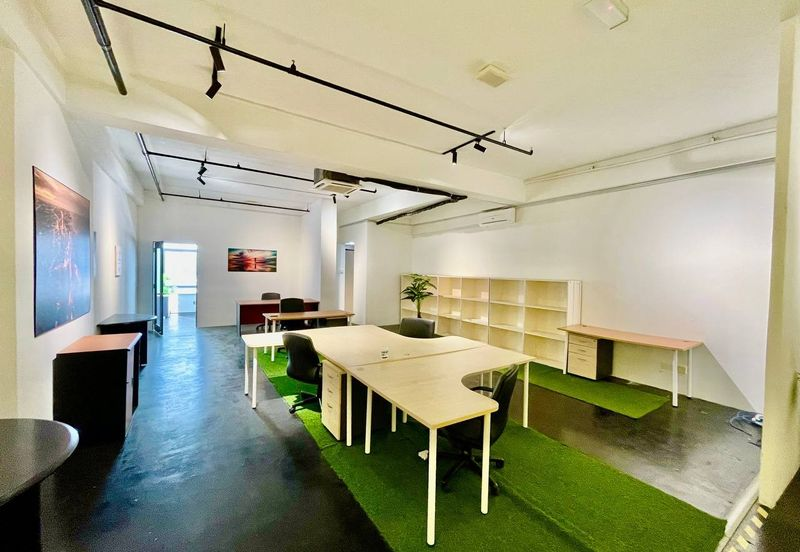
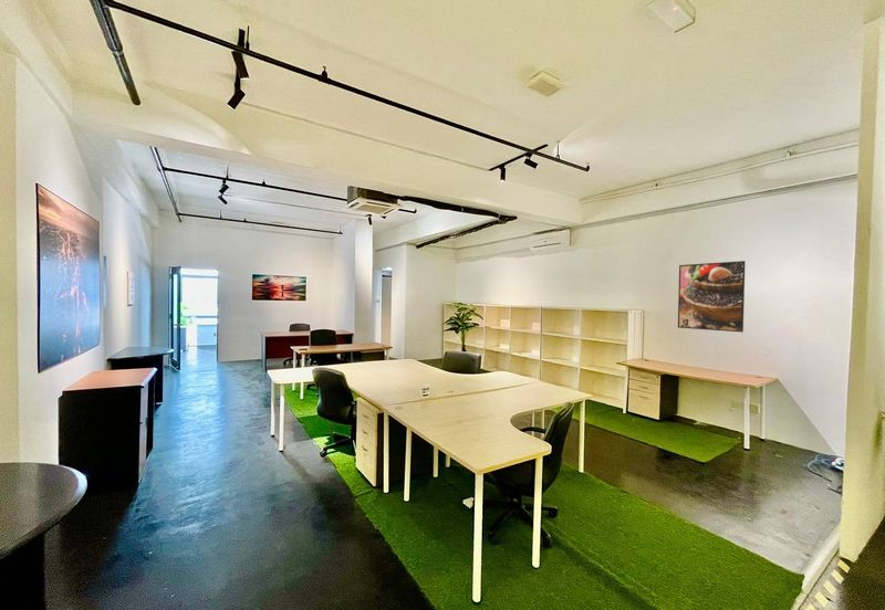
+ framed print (709, 296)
